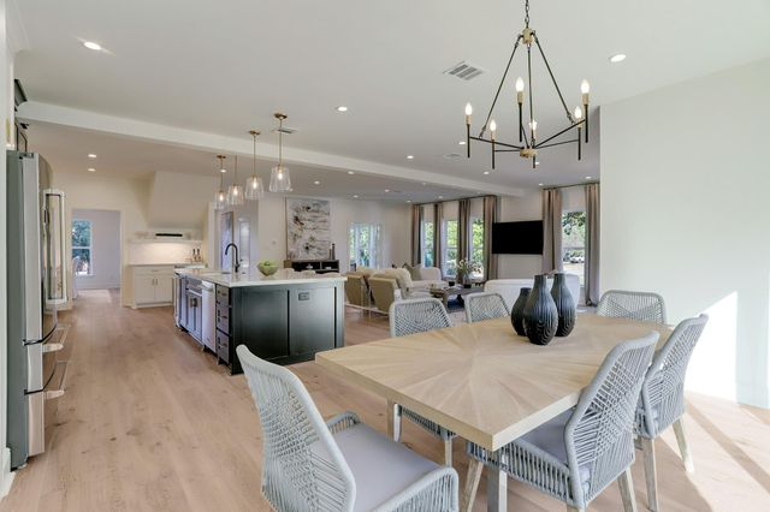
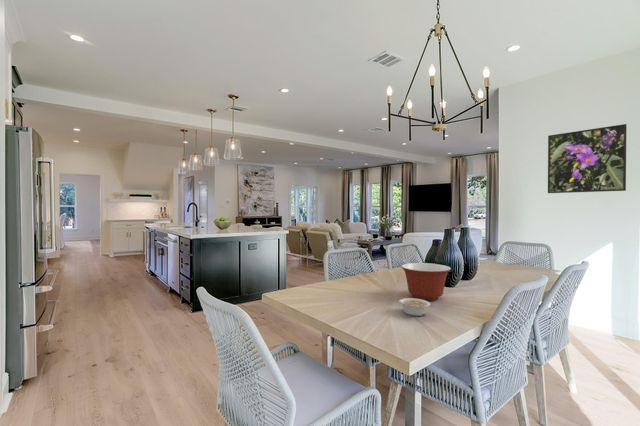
+ legume (415, 306)
+ mixing bowl (425, 281)
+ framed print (584, 161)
